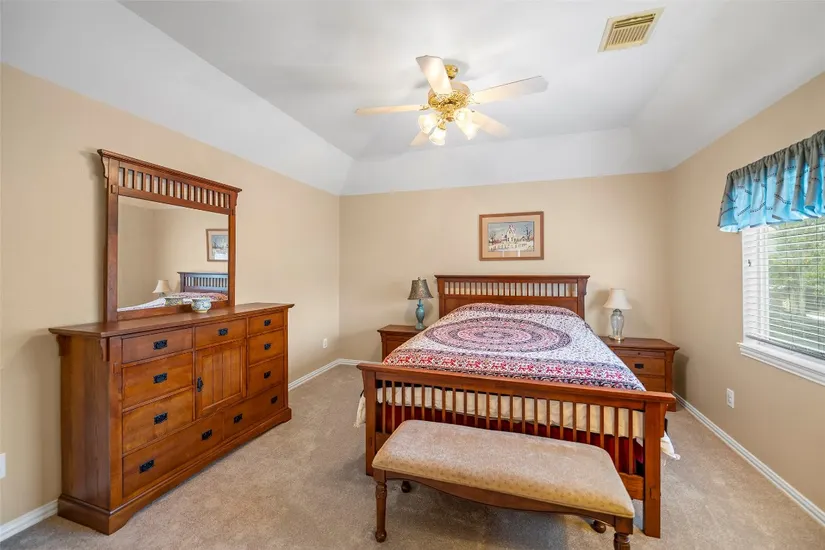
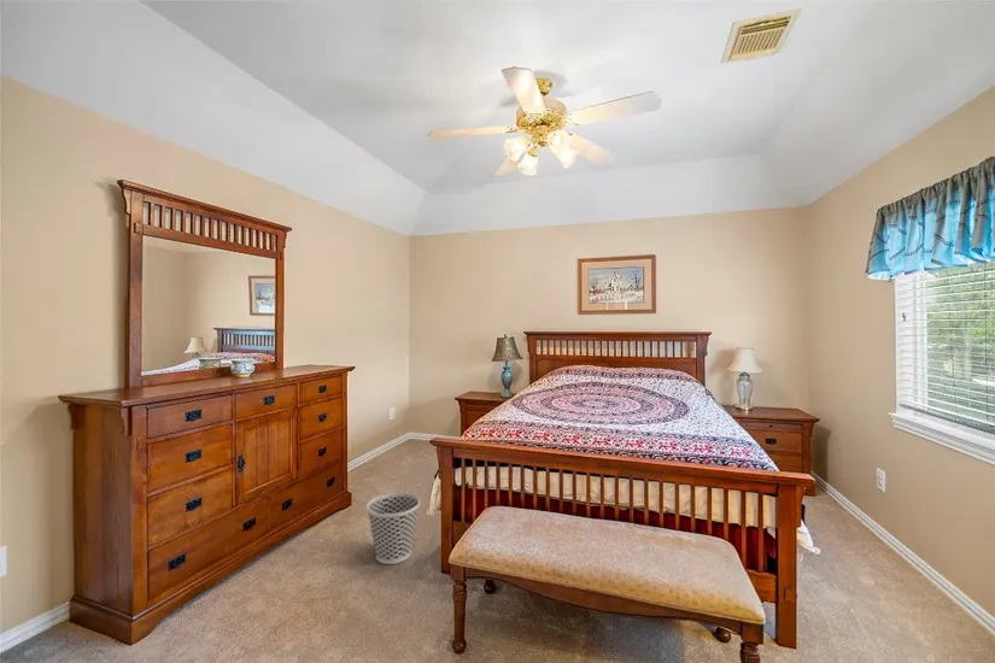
+ wastebasket (393, 528)
